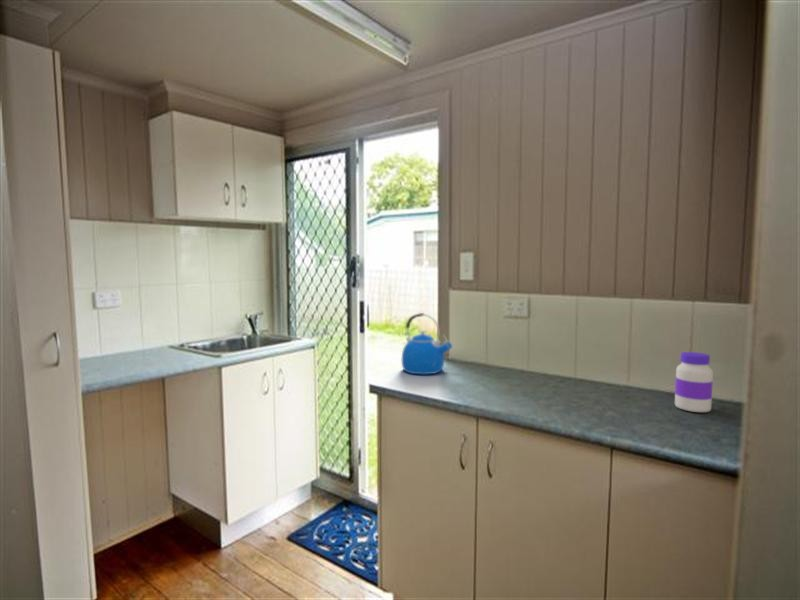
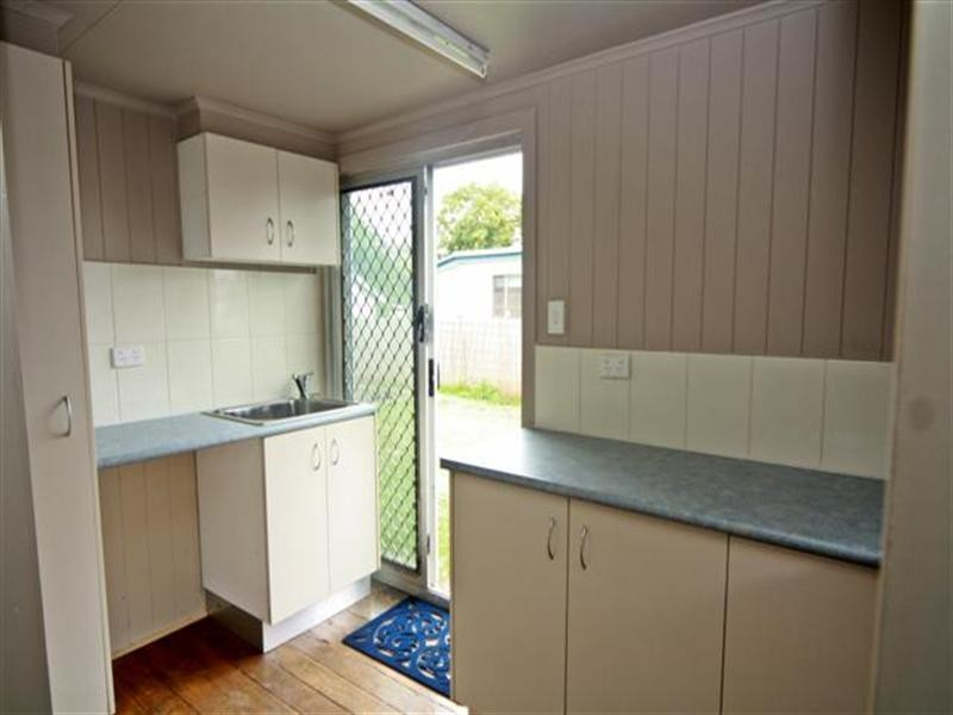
- jar (693, 381)
- kettle (427, 342)
